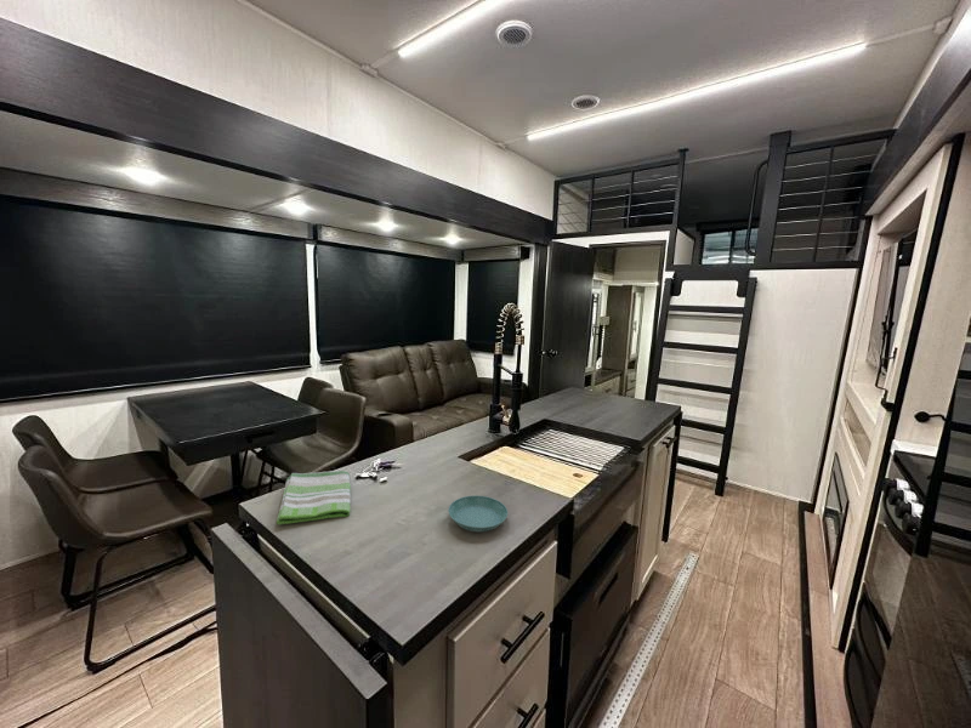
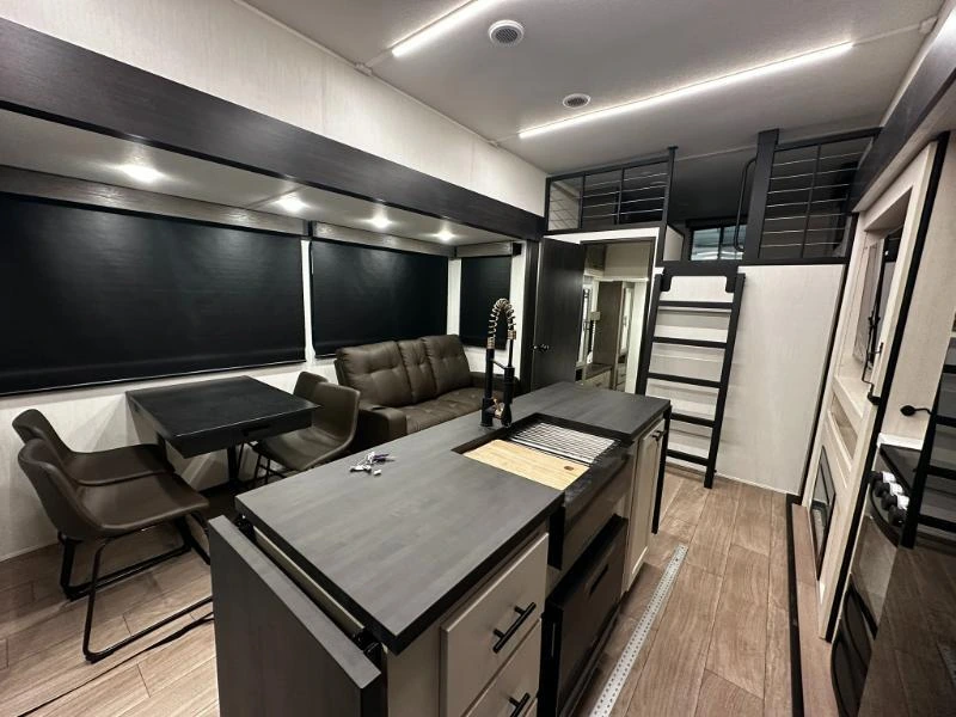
- dish towel (317, 493)
- saucer (477, 514)
